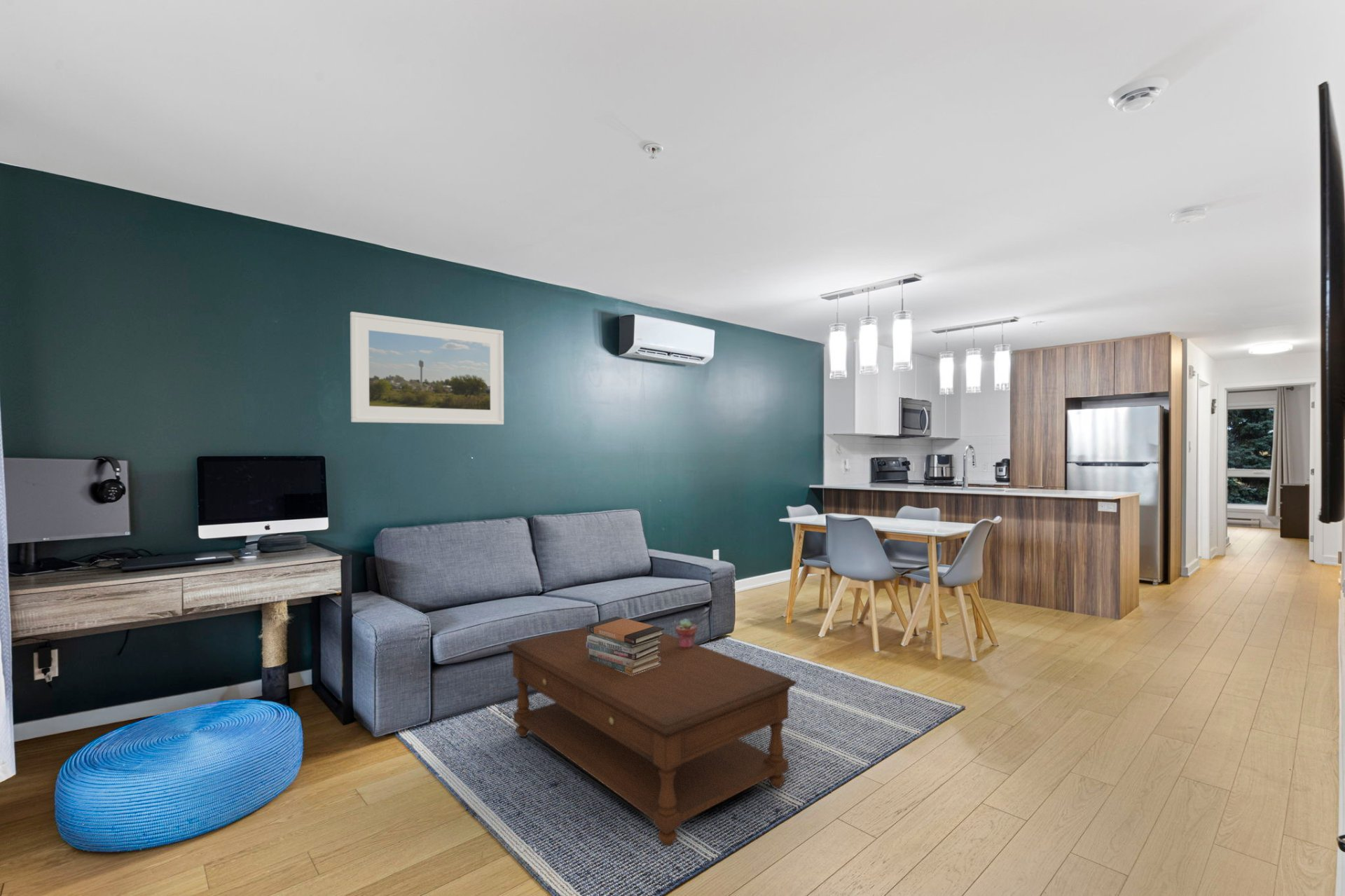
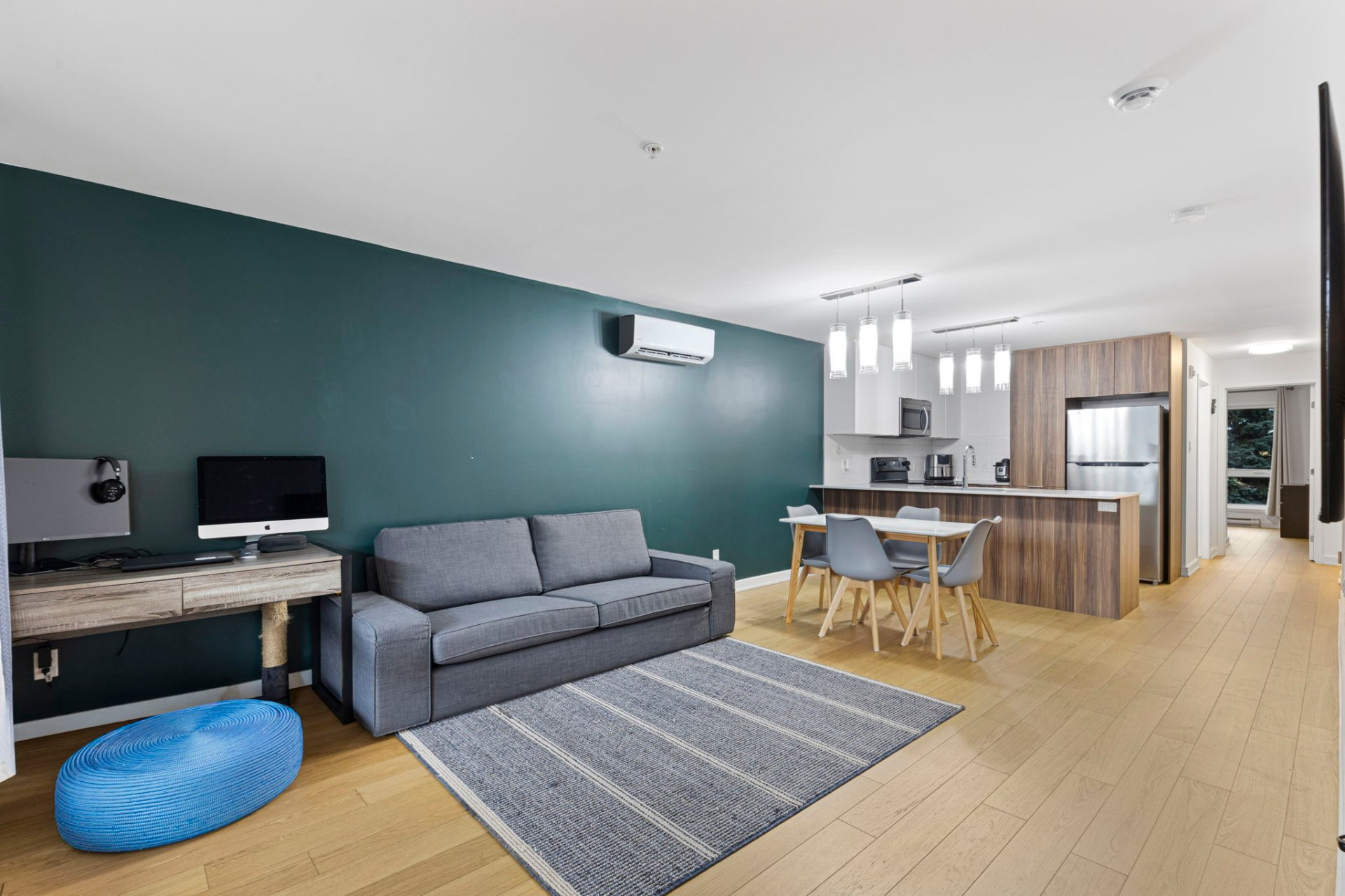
- book stack (623, 643)
- coffee table (640, 709)
- potted succulent (686, 631)
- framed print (433, 373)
